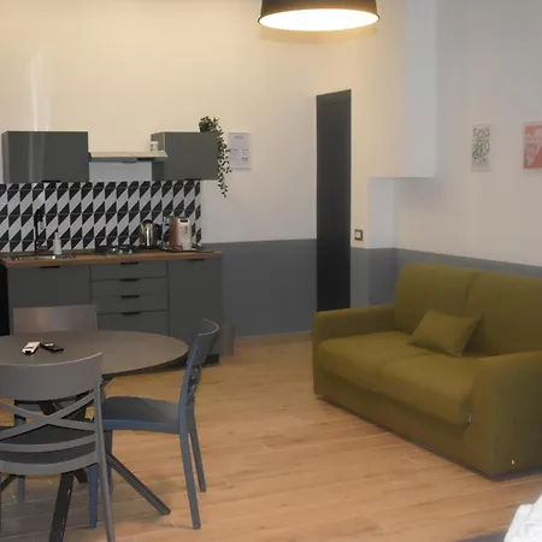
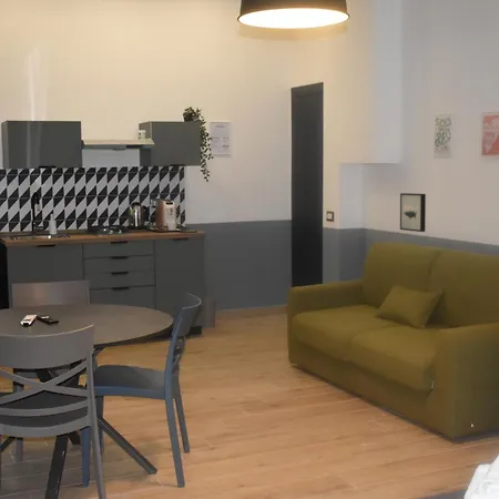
+ wall art (413, 212)
